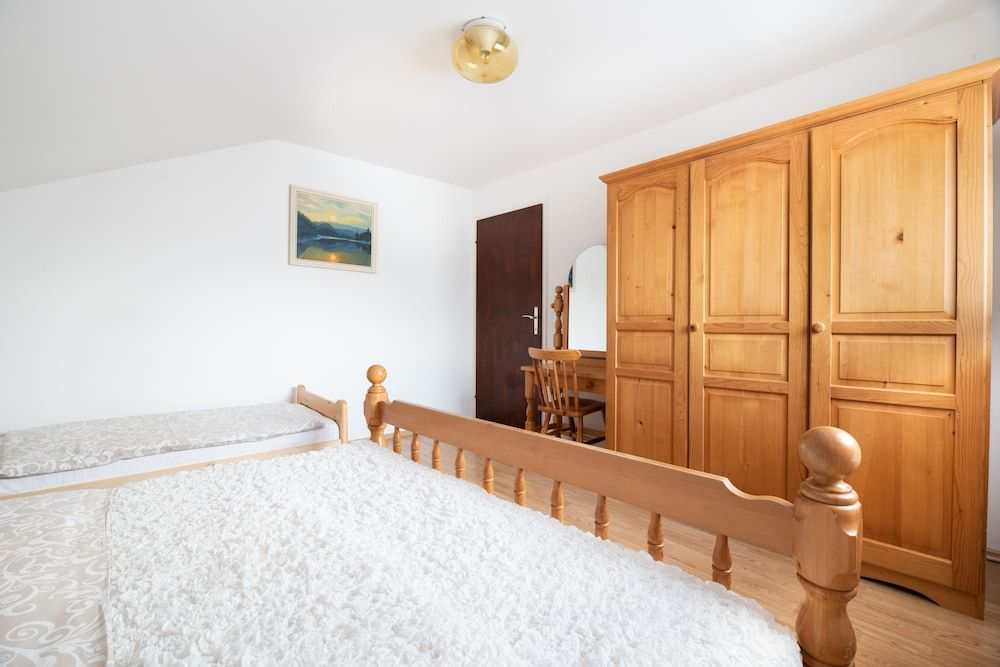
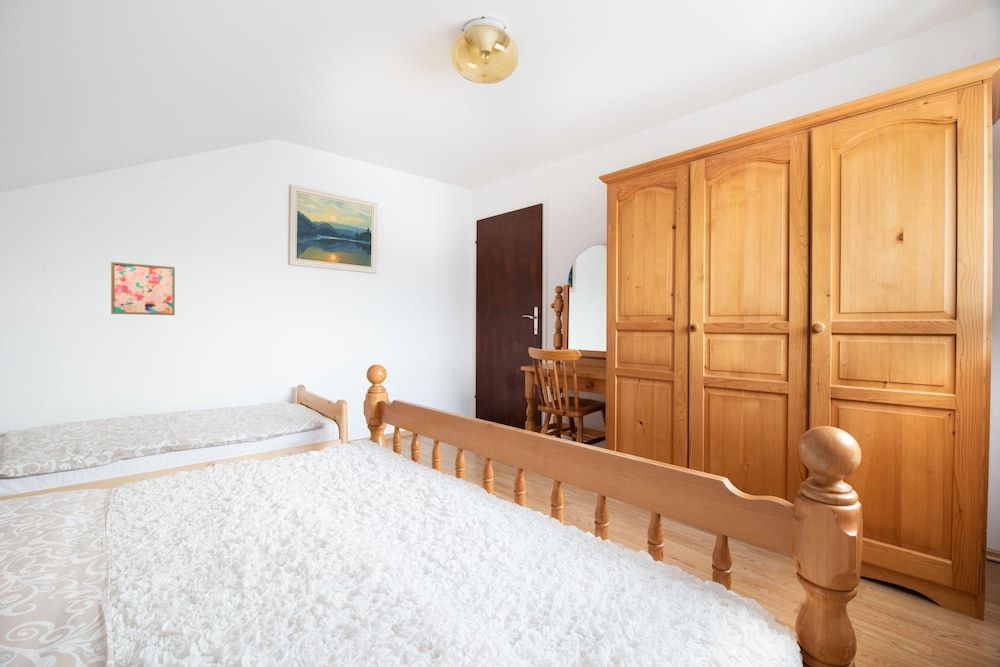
+ wall art (143, 289)
